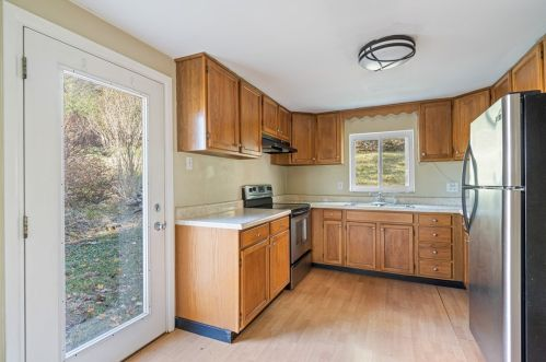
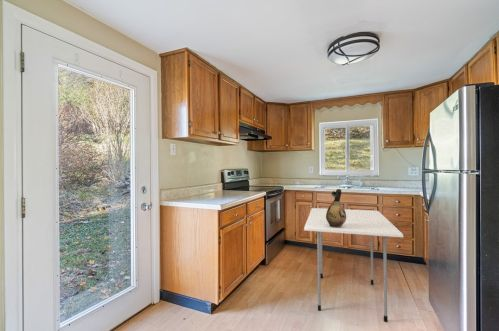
+ dining table (348, 233)
+ ceramic jug (336, 207)
